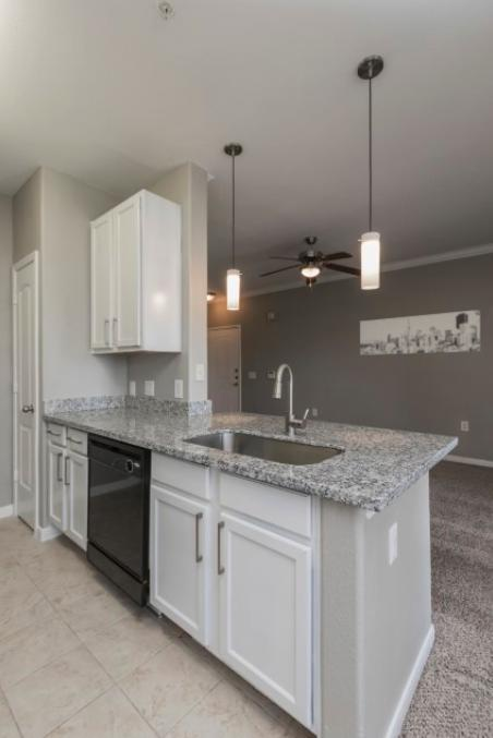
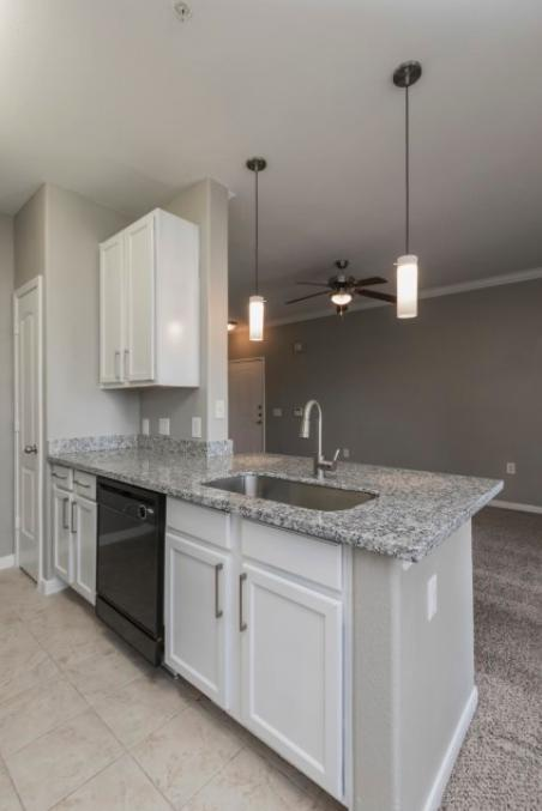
- wall art (413, 335)
